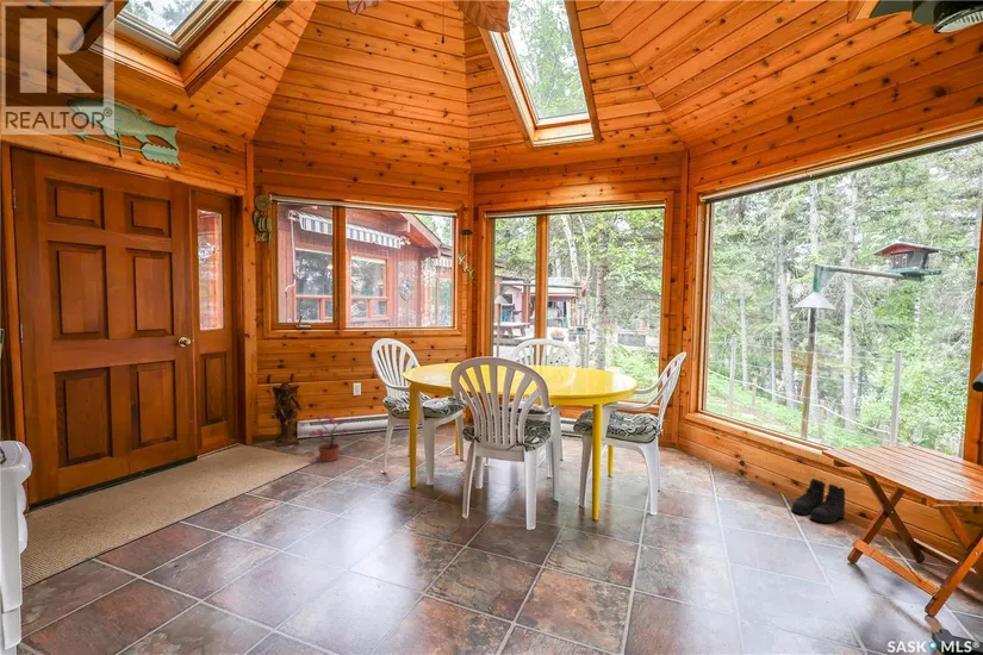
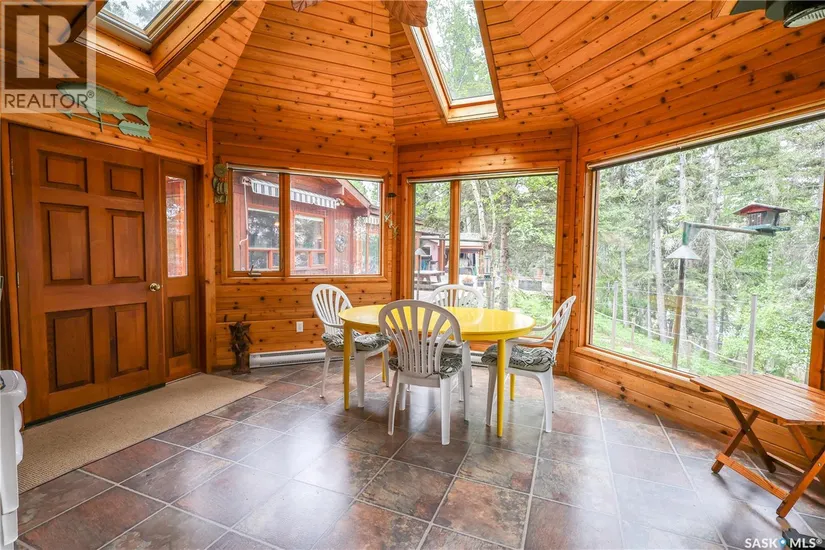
- potted plant (329, 433)
- boots (819, 498)
